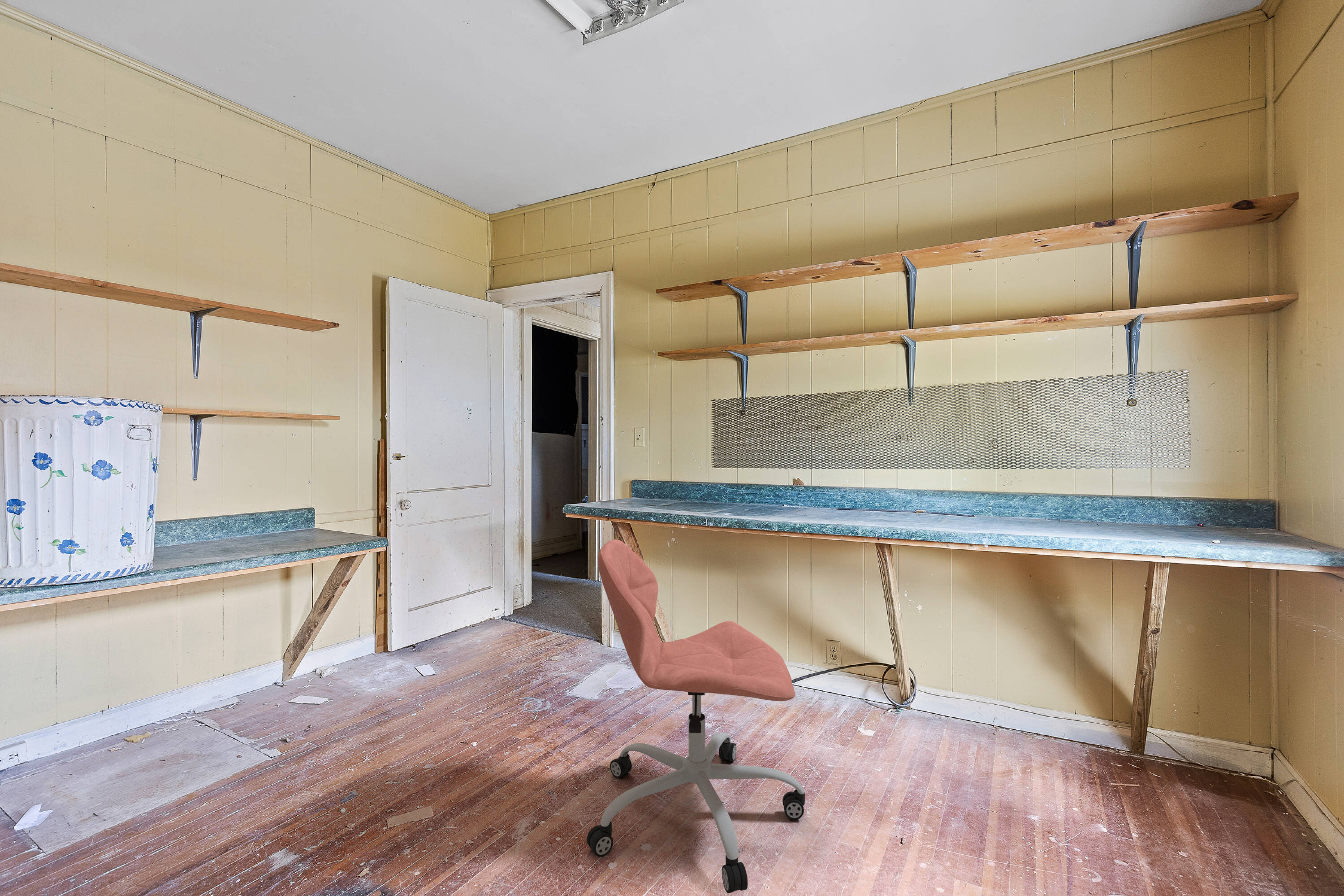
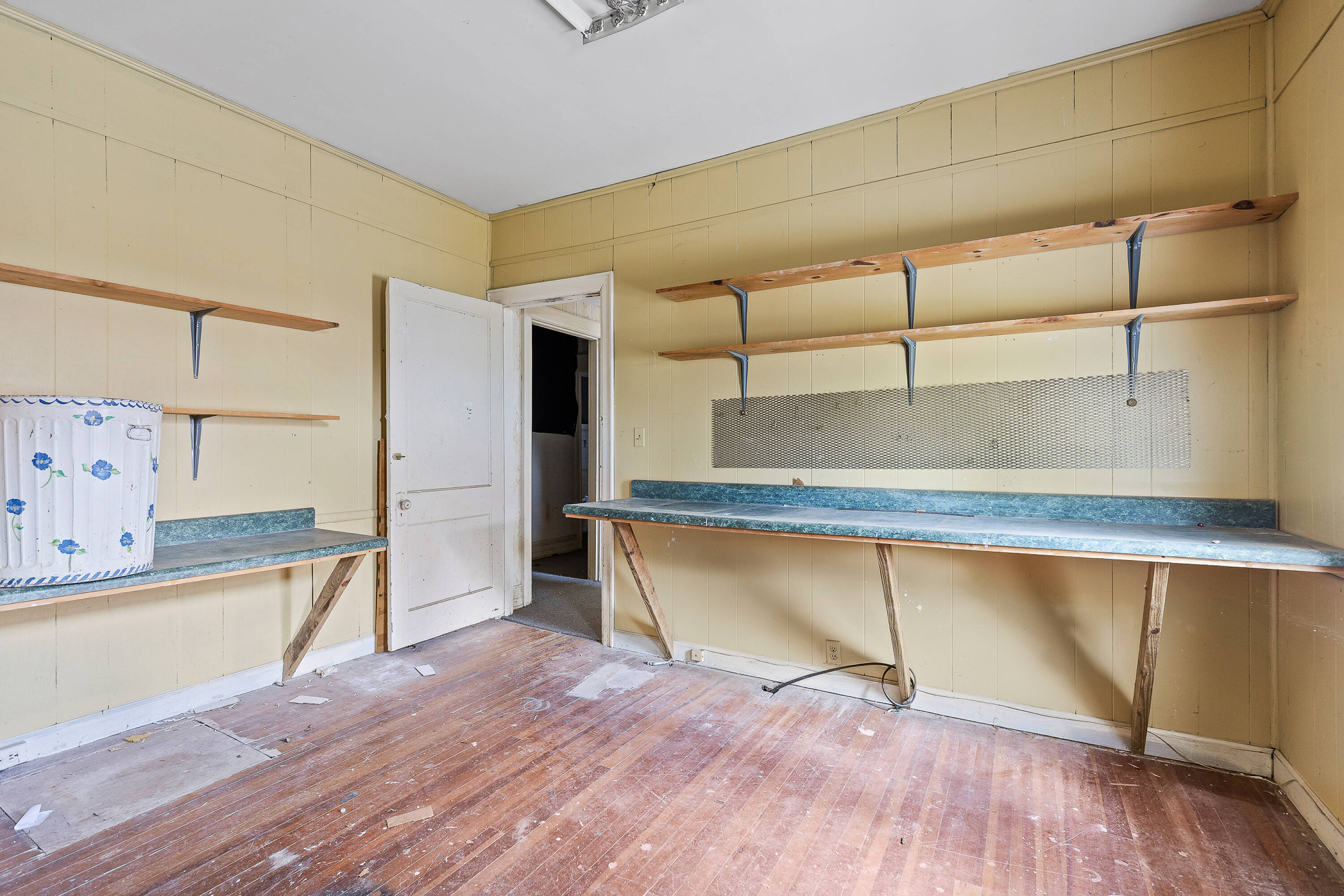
- office chair (700, 677)
